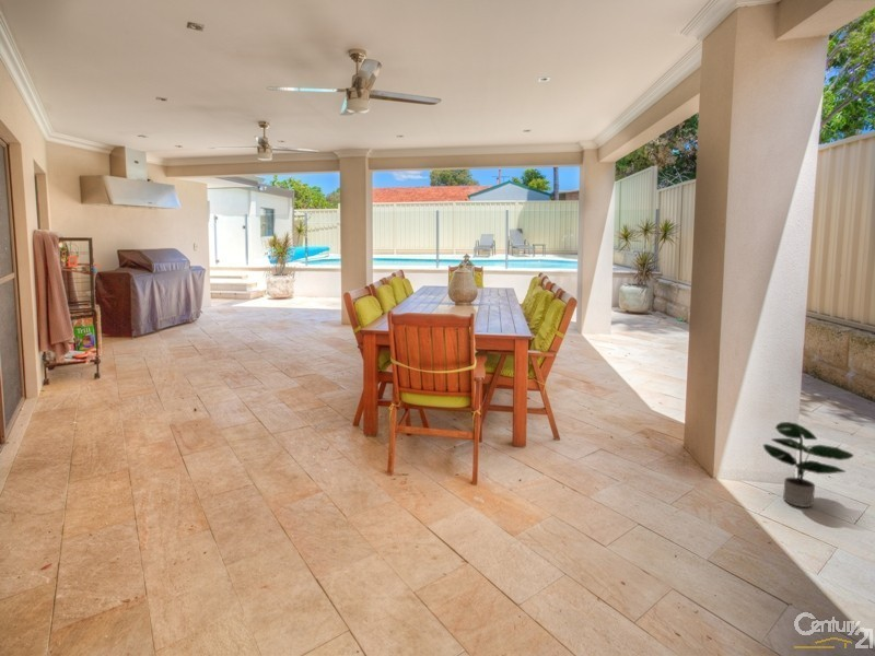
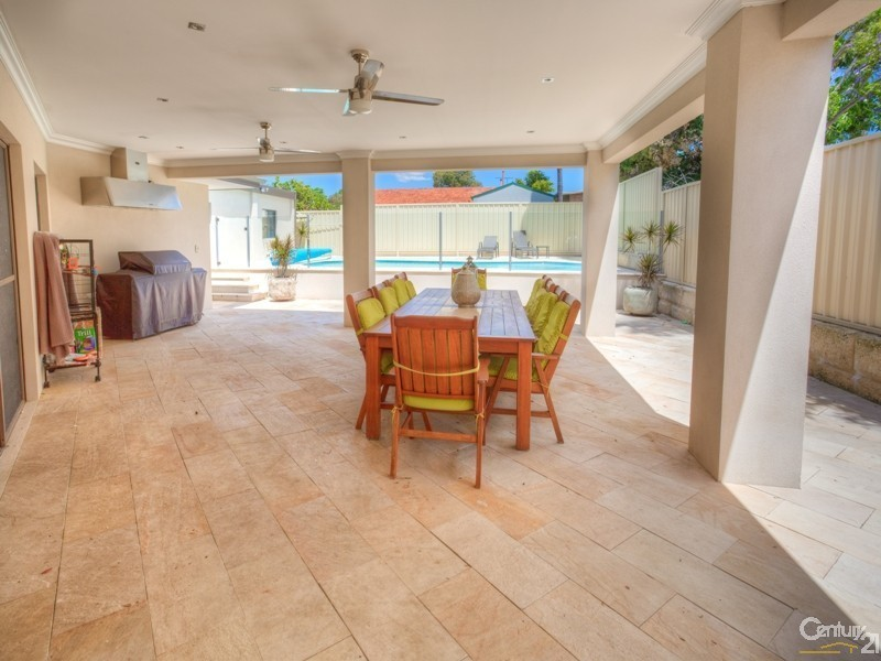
- potted plant (805, 466)
